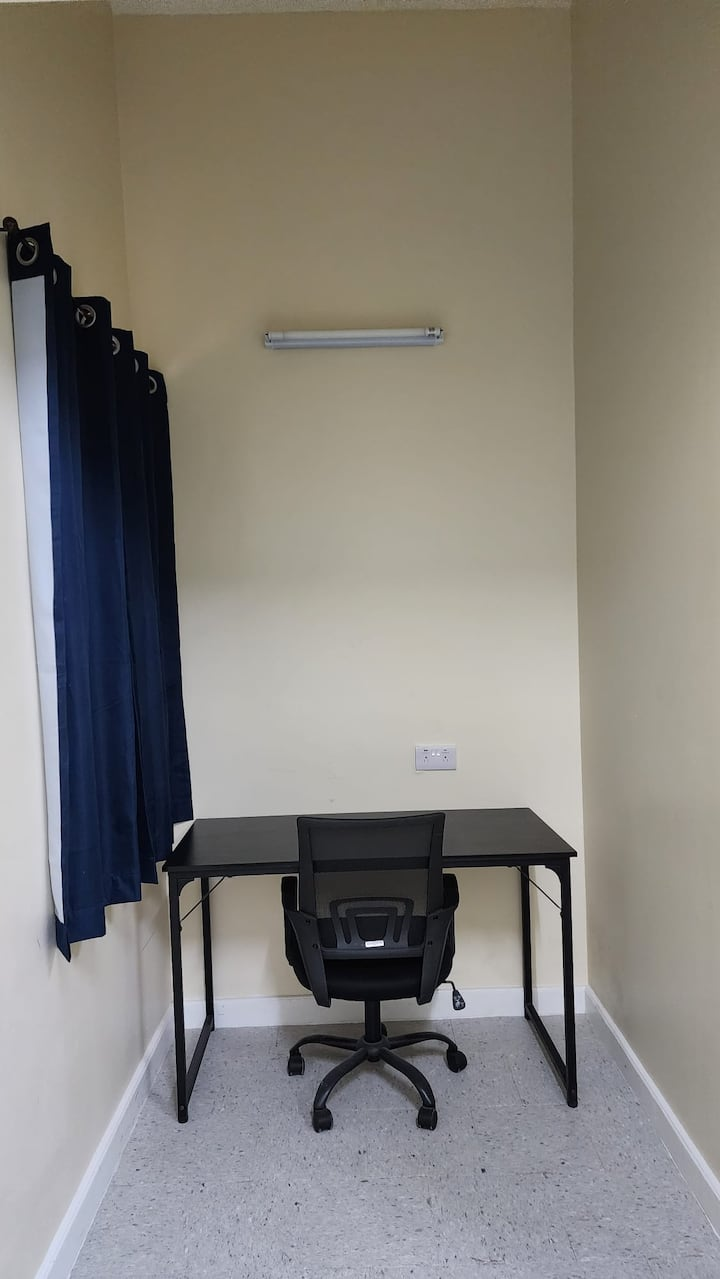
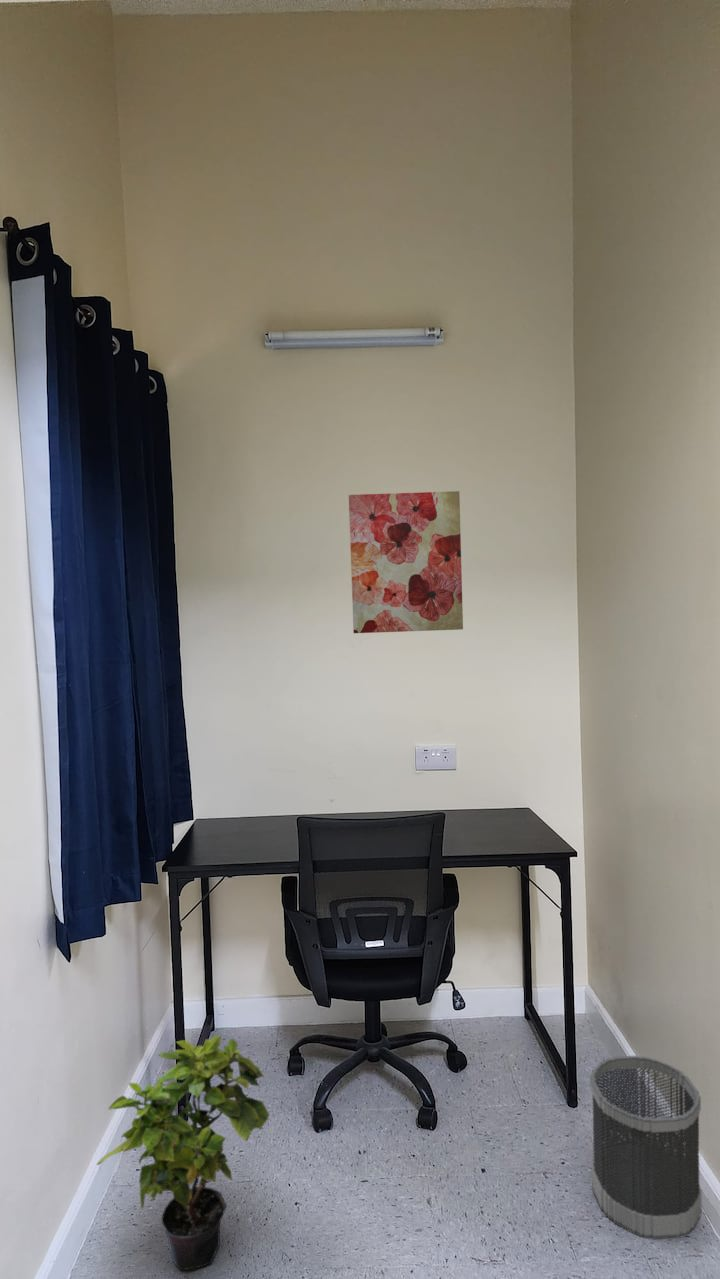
+ wastebasket (644, 1142)
+ potted plant (193, 1145)
+ wall art (405, 562)
